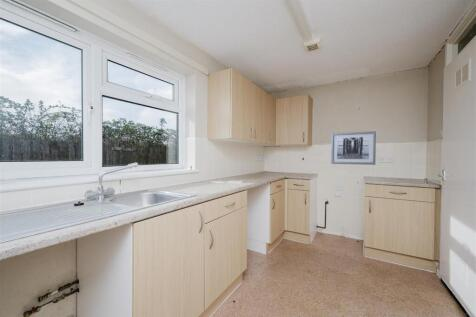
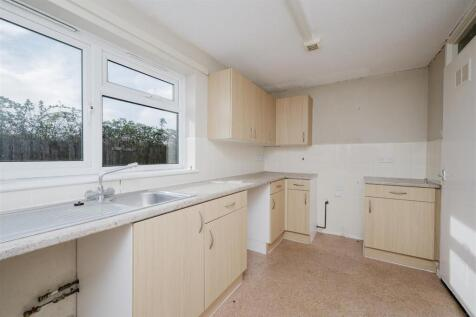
- wall art (352, 148)
